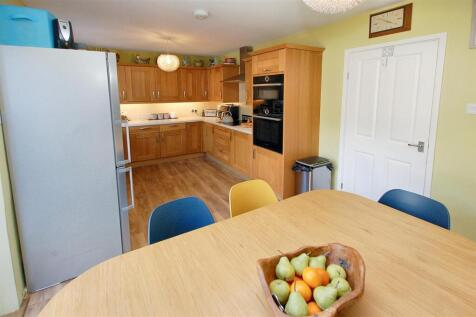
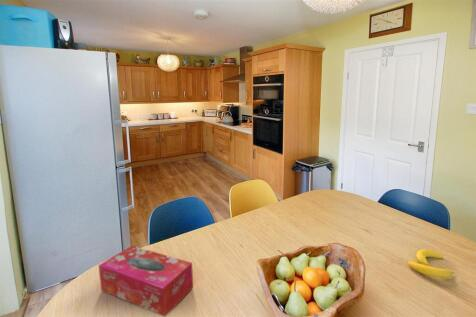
+ banana (430, 266)
+ tissue box (146, 276)
